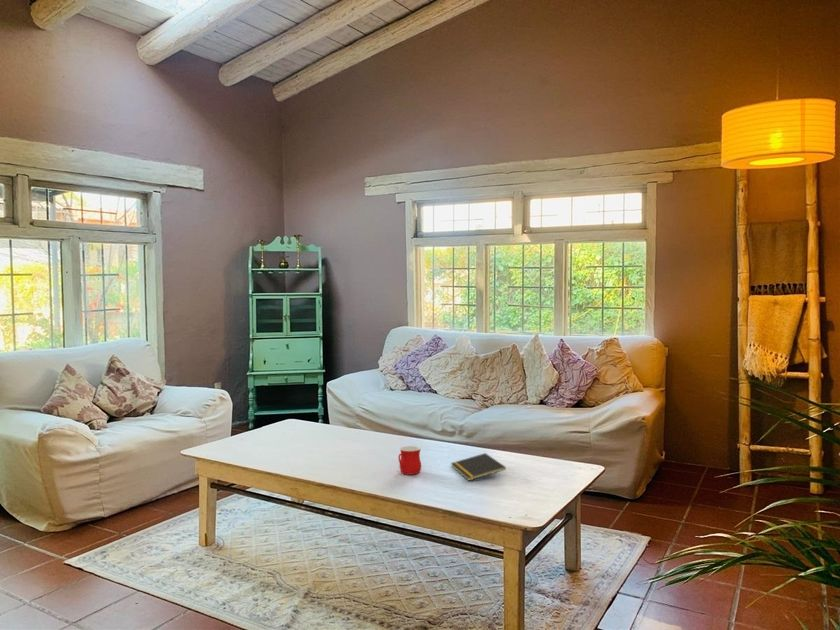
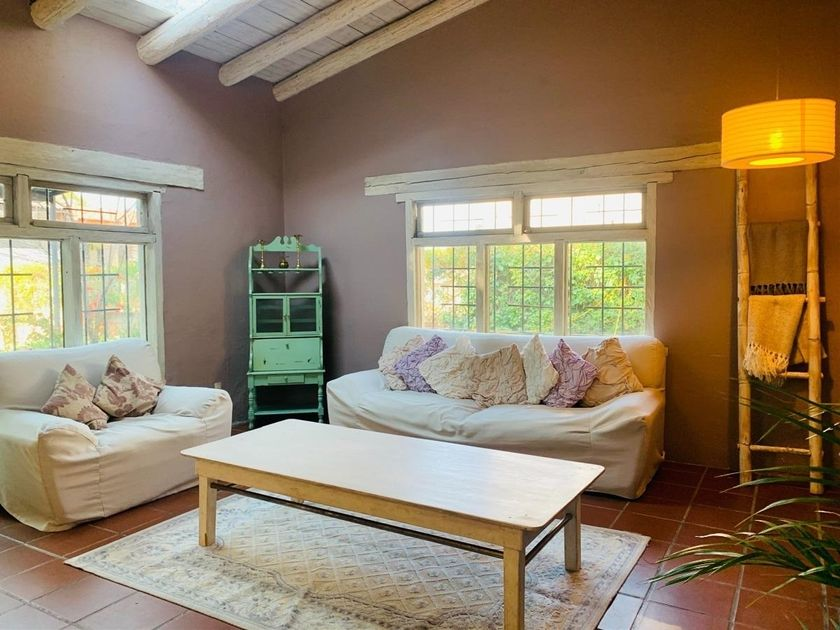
- notepad (477, 466)
- mug (408, 460)
